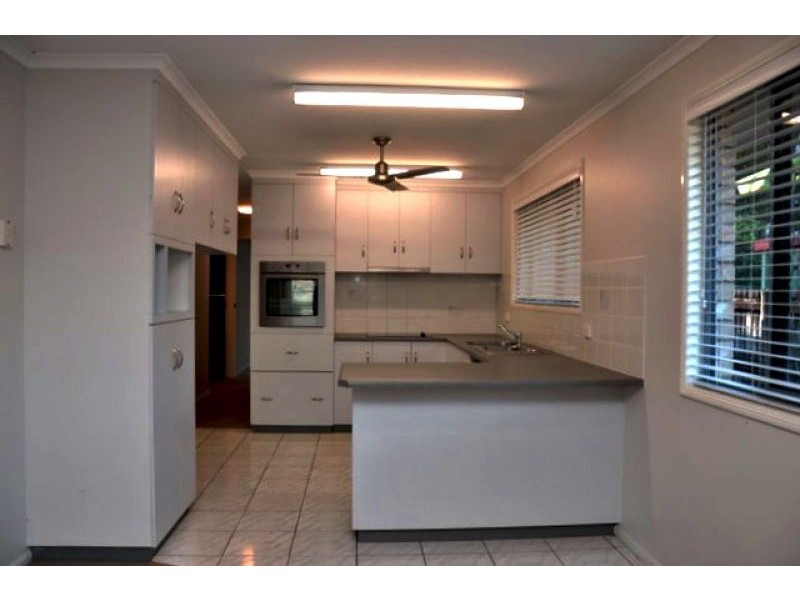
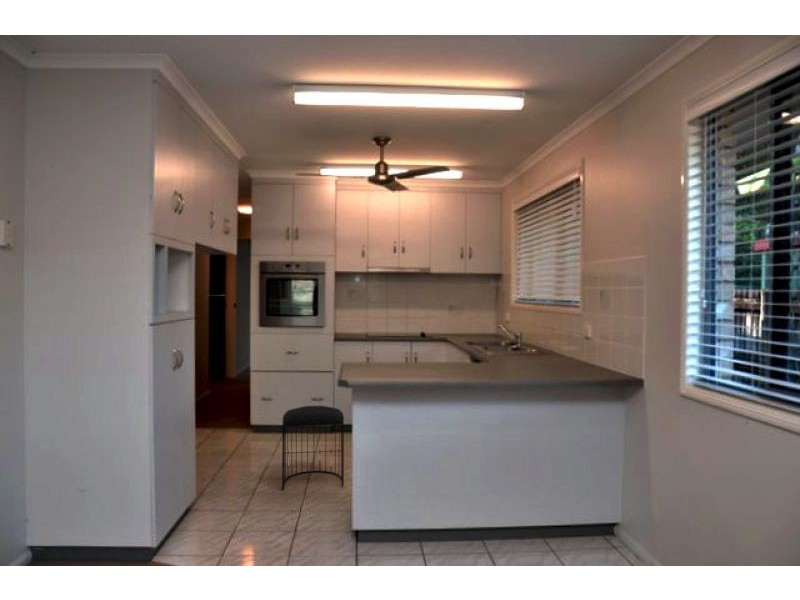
+ stool (313, 445)
